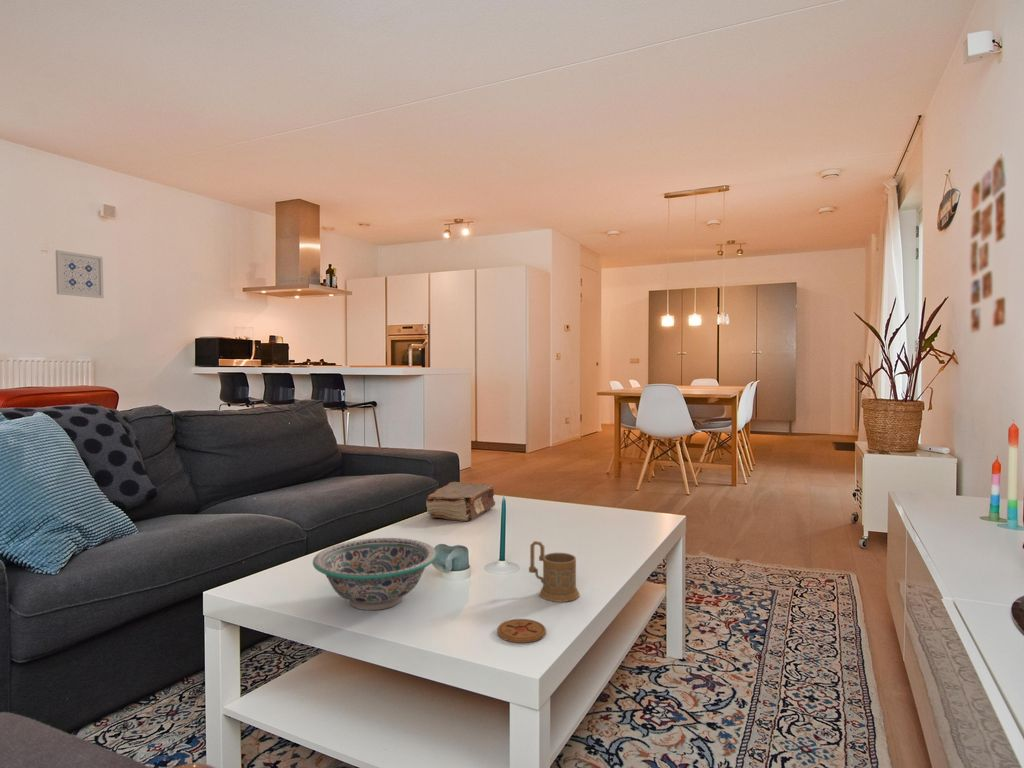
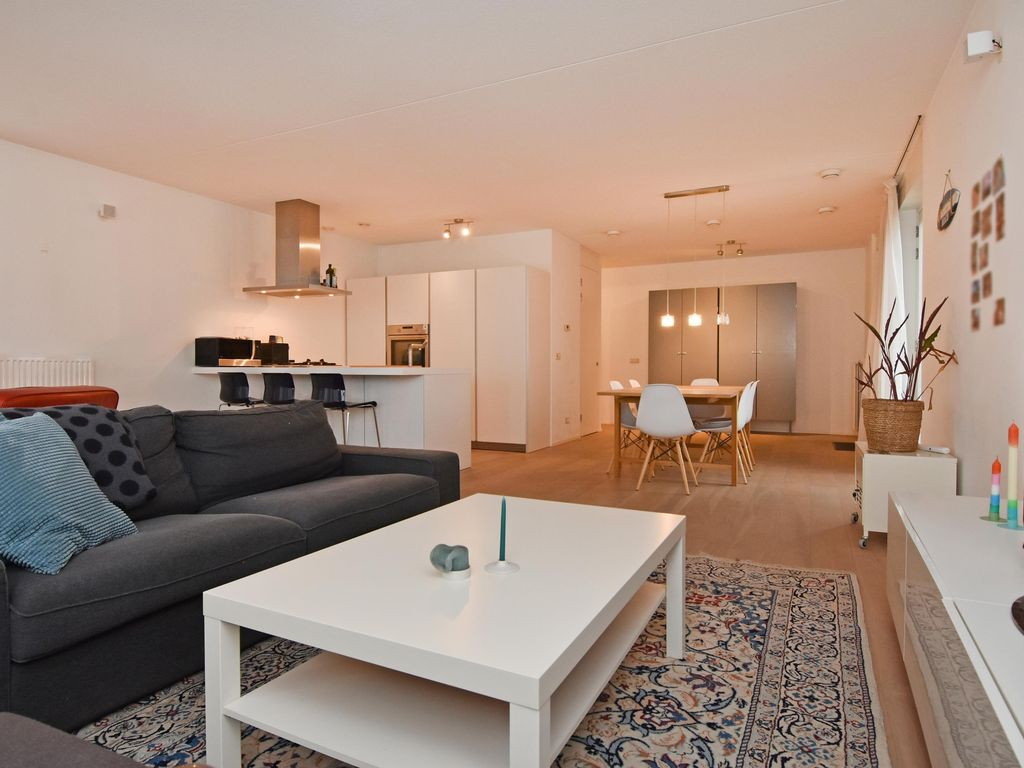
- coaster (521, 630)
- decorative bowl (376, 577)
- wall art (80, 275)
- book (461, 500)
- mug (553, 568)
